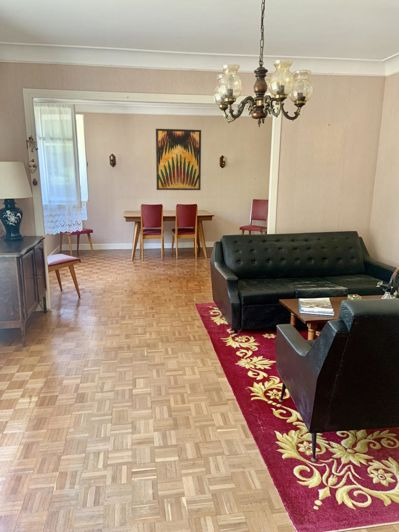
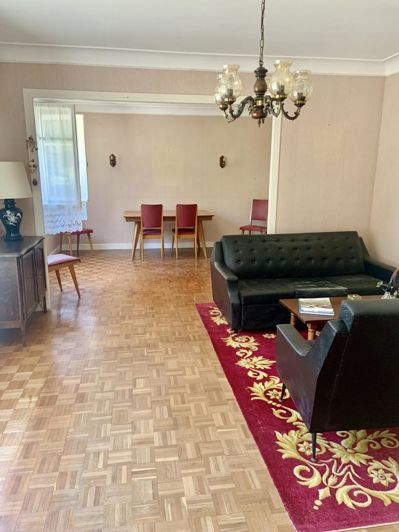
- wall art (178, 160)
